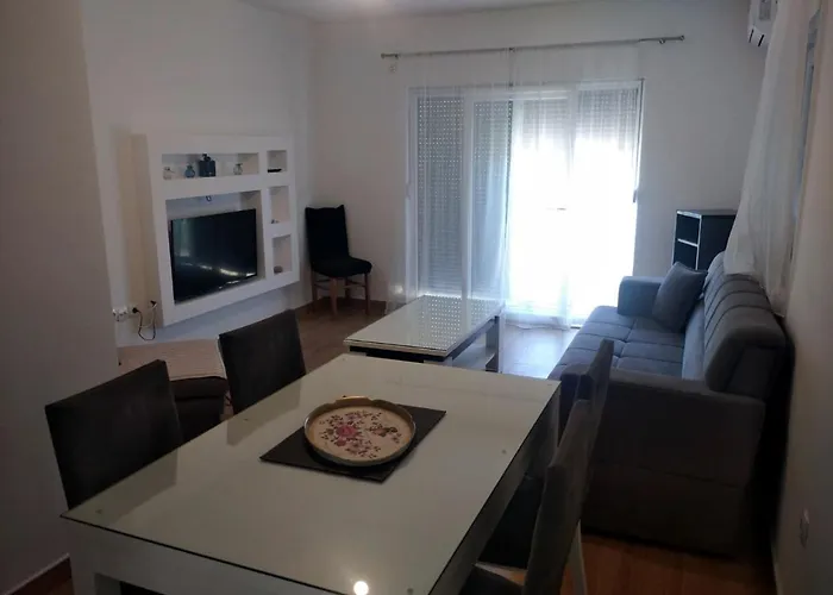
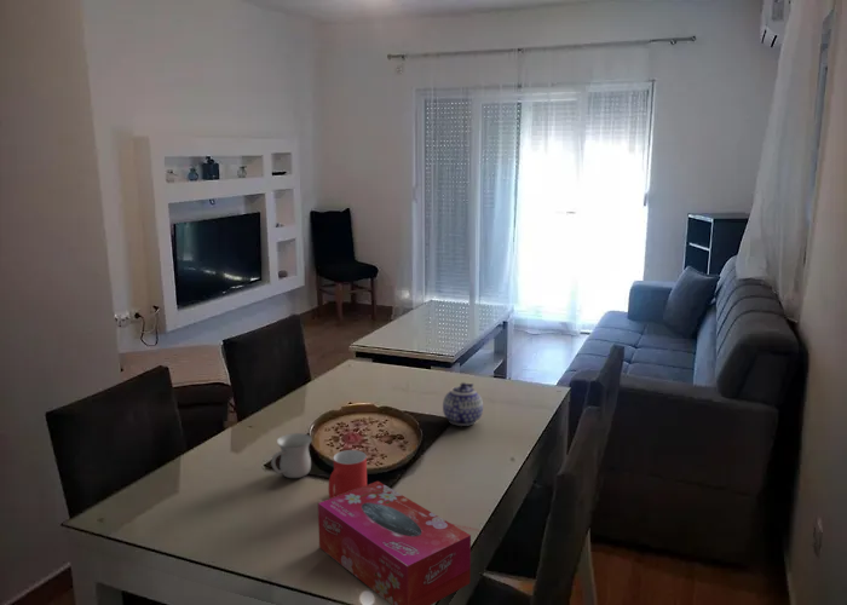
+ mug (289, 459)
+ mug (345, 479)
+ tissue box (391, 541)
+ teapot (462, 402)
